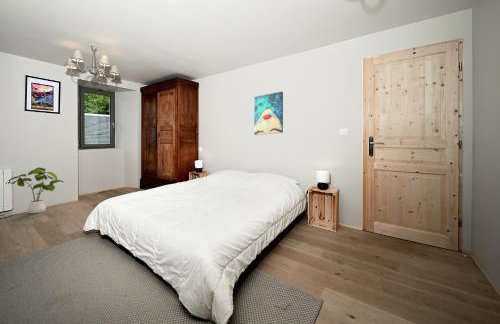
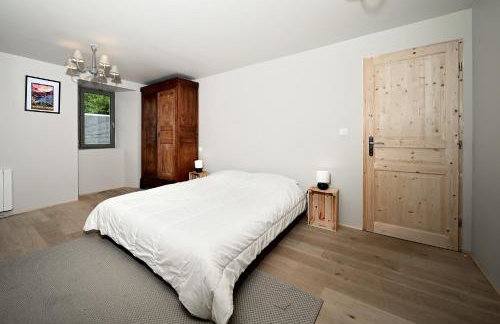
- wall art (268, 114)
- house plant (41, 190)
